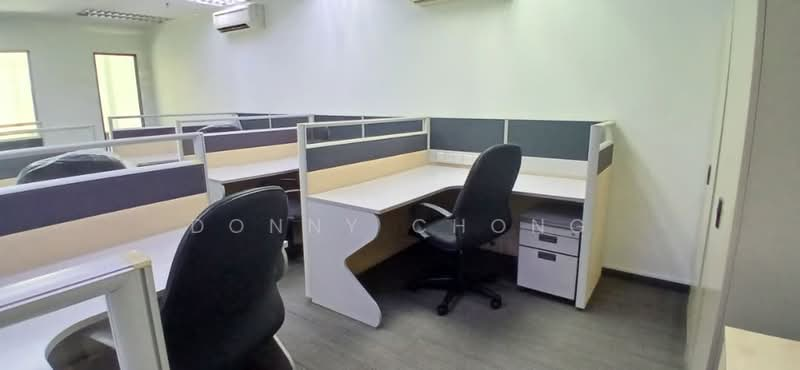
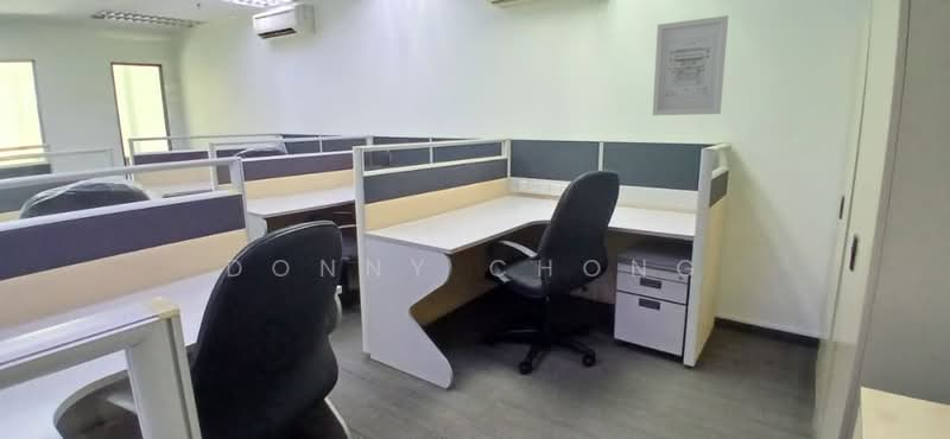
+ wall art (688, 68)
